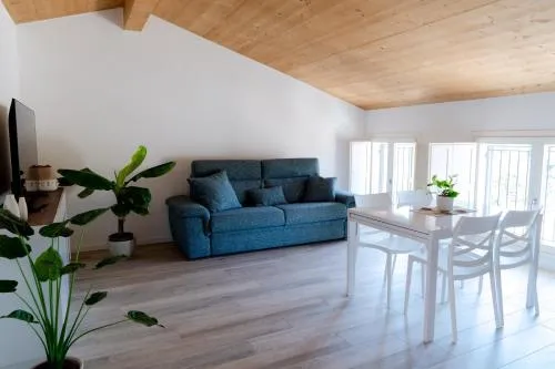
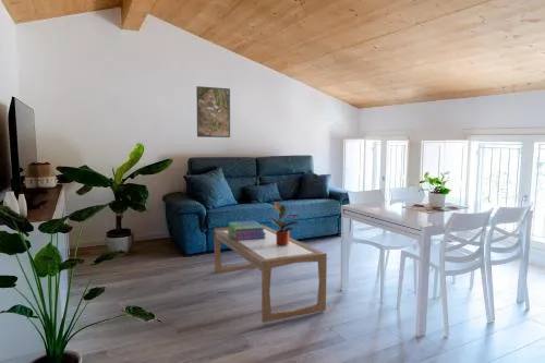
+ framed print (214, 112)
+ coffee table (263, 264)
+ potted plant (283, 222)
+ stack of books (245, 228)
